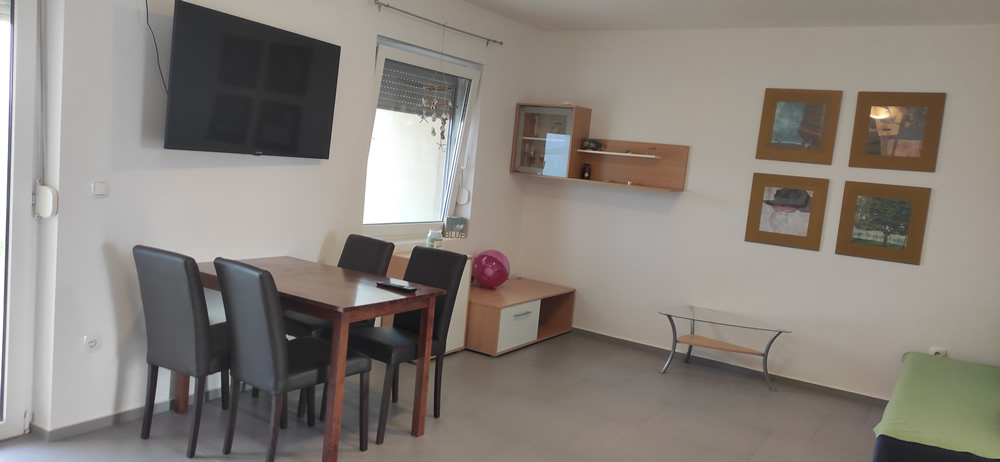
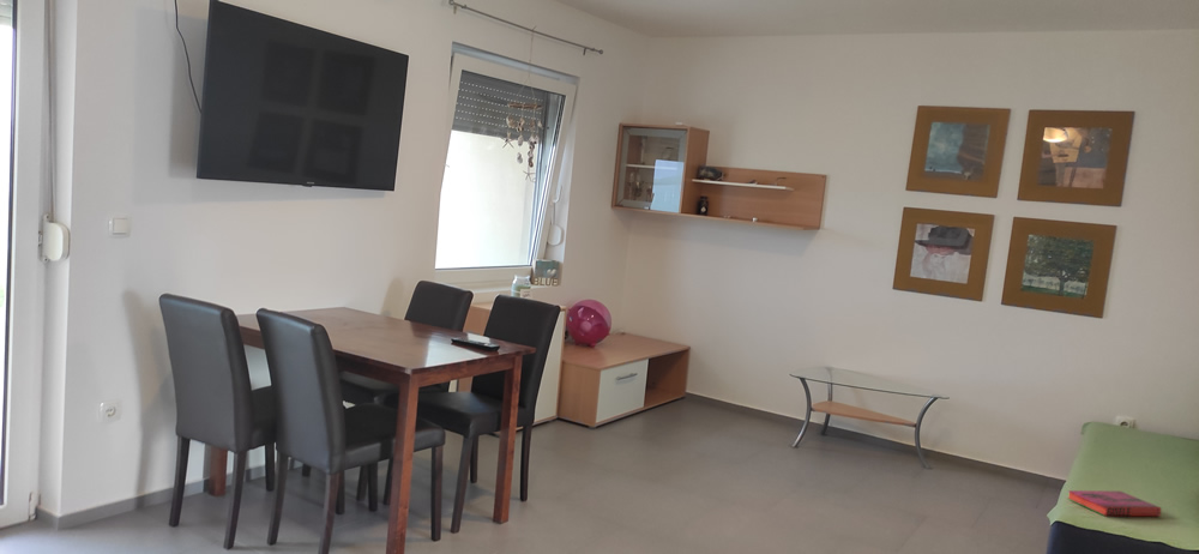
+ hardback book (1113, 502)
